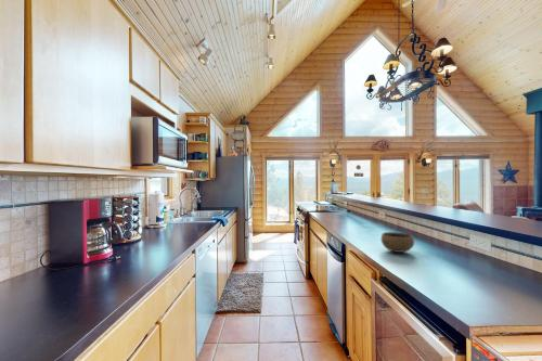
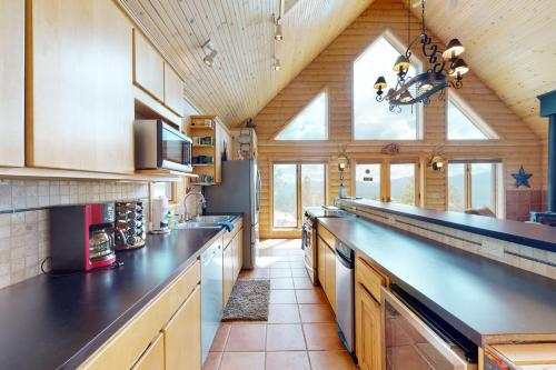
- bowl (397, 243)
